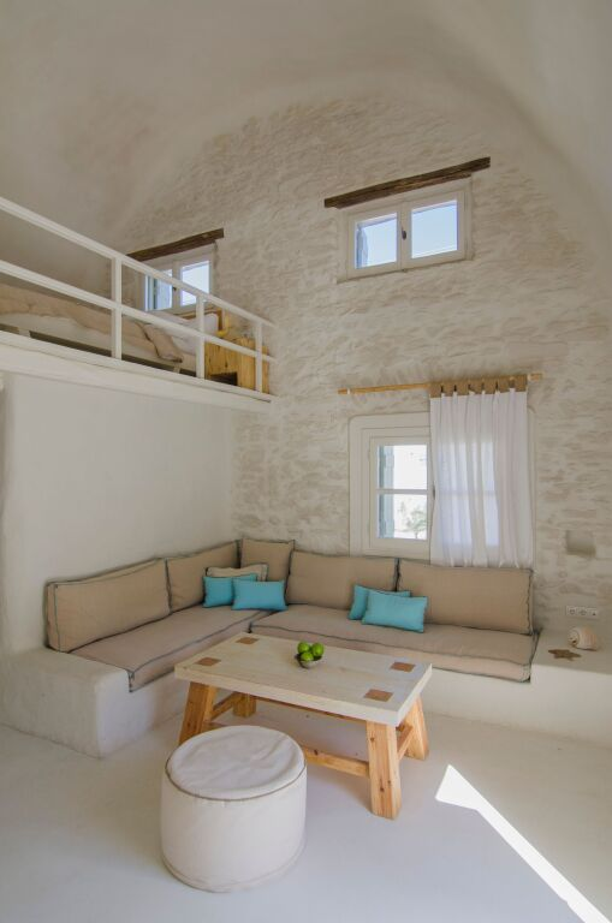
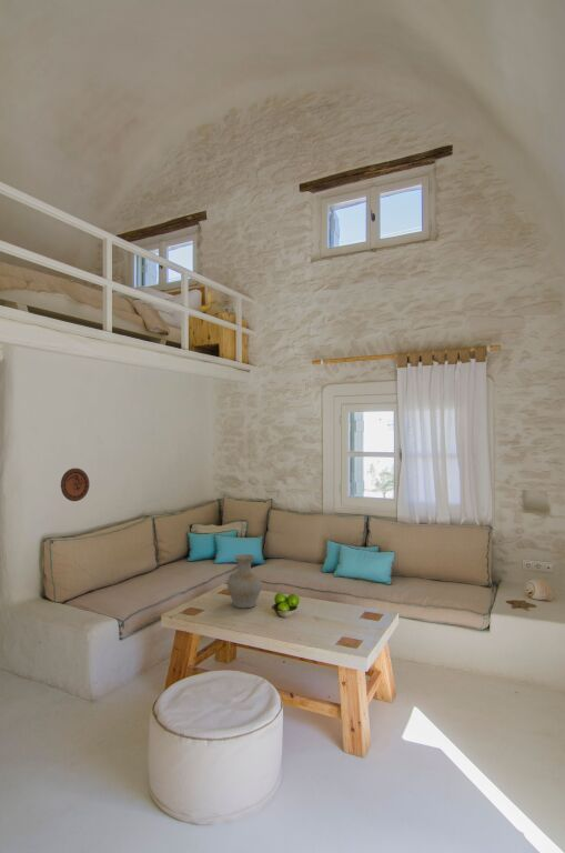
+ decorative plate (74, 484)
+ vase (244, 580)
